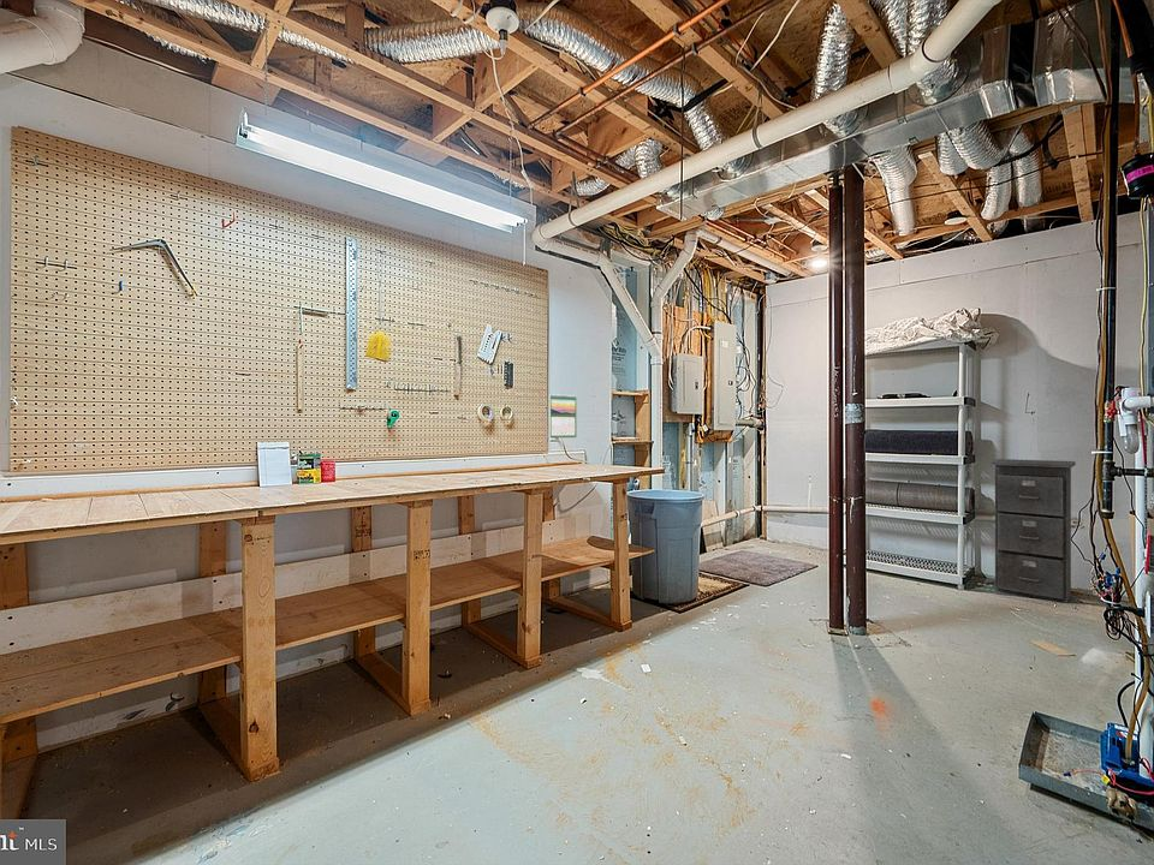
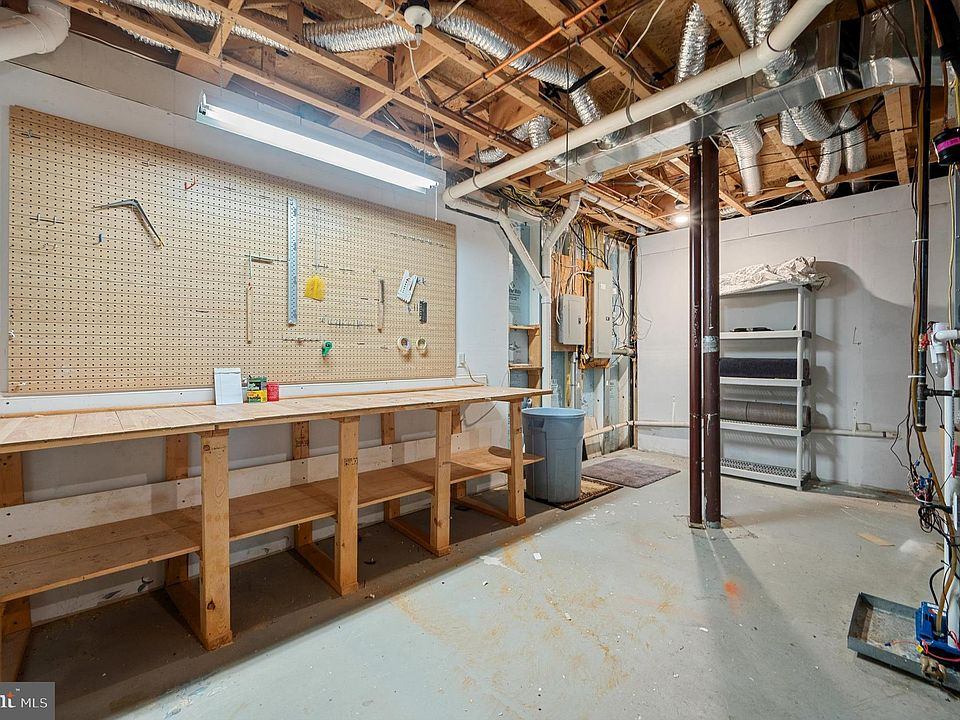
- calendar (563, 416)
- filing cabinet (1031, 526)
